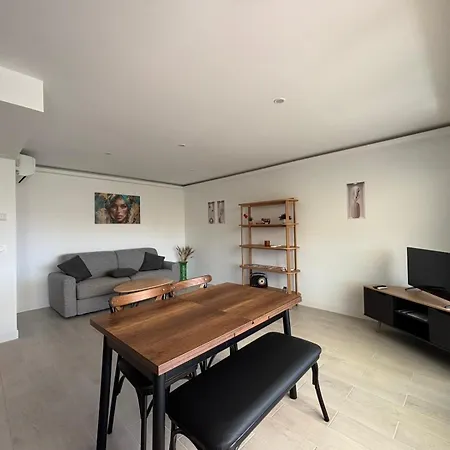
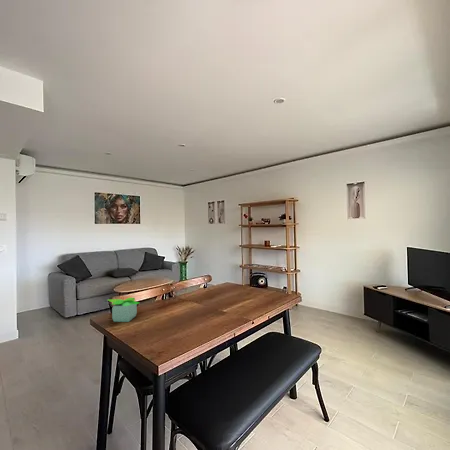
+ potted plant (124, 308)
